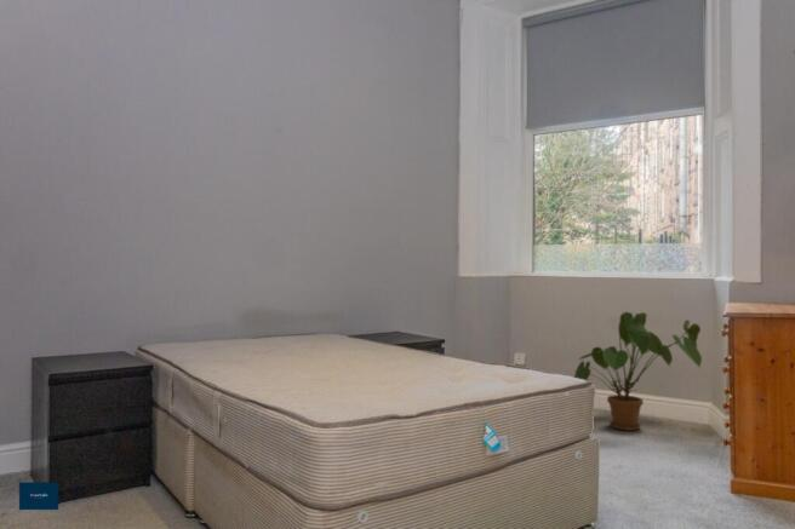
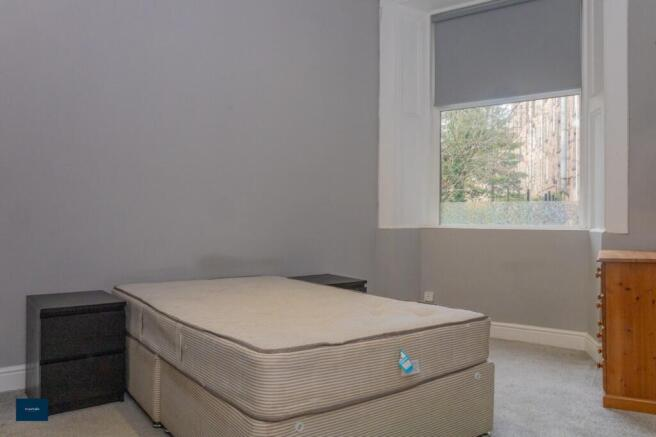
- house plant (635, 367)
